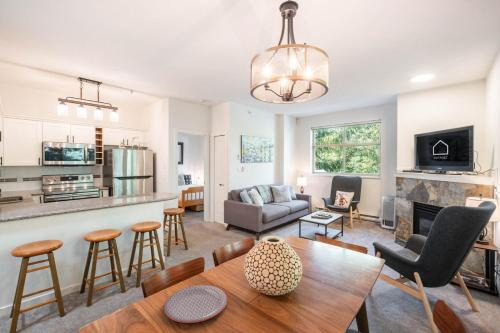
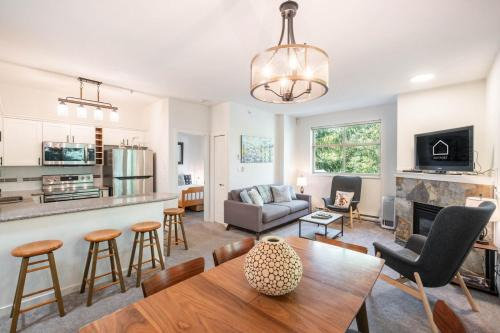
- plate (196, 303)
